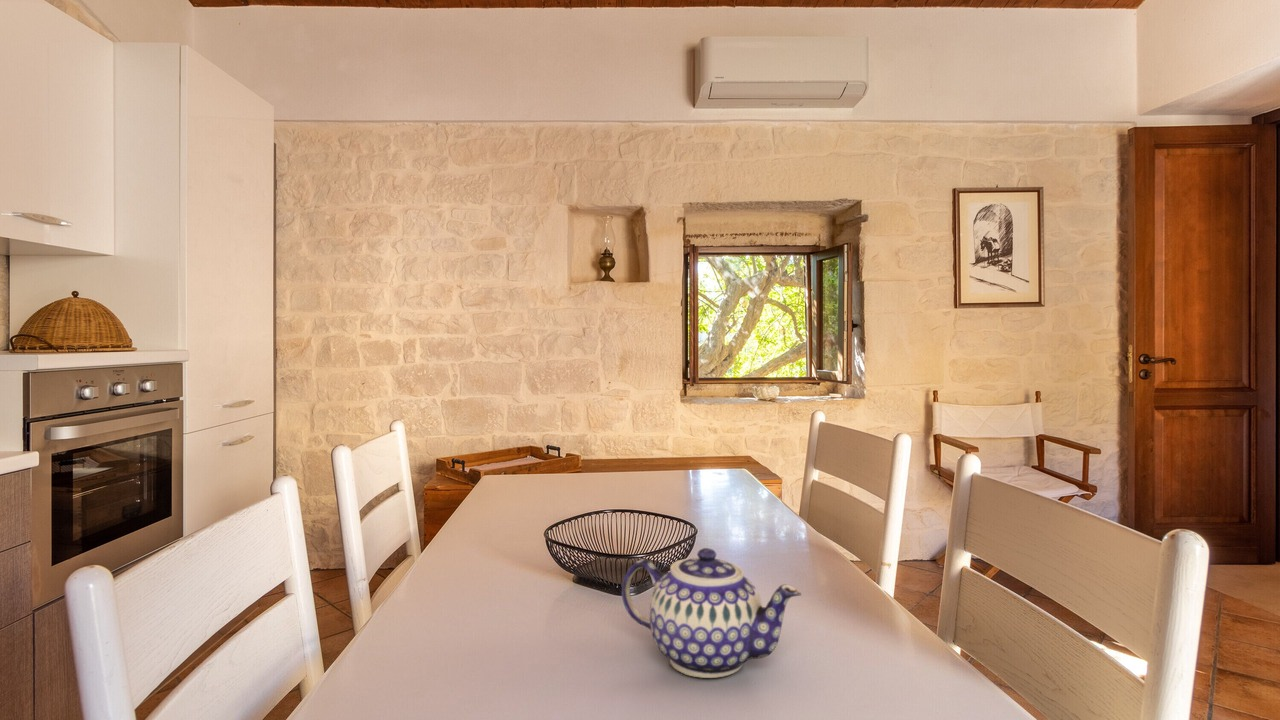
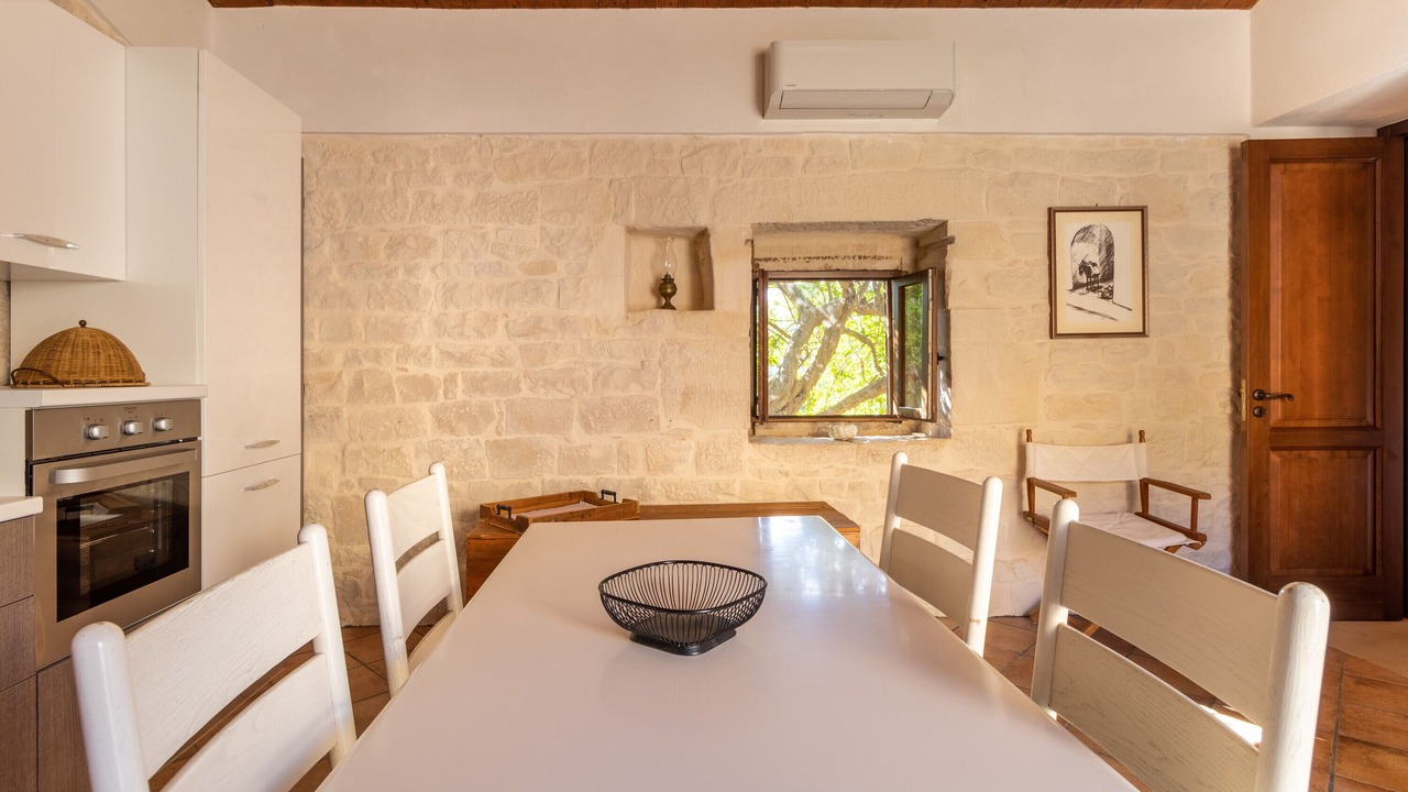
- teapot (706, 604)
